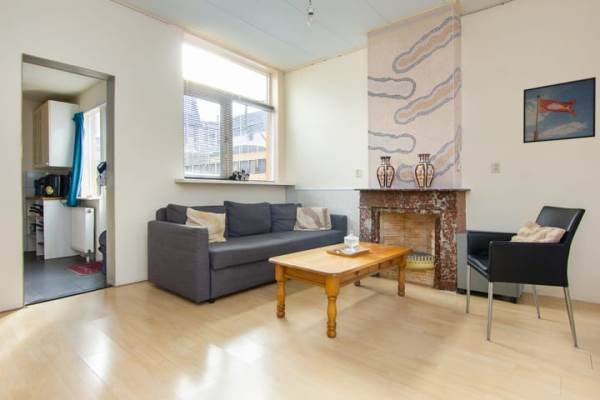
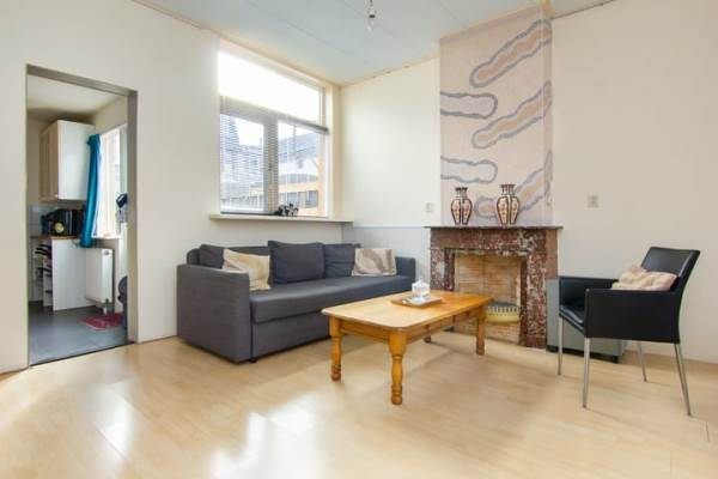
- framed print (557, 112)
